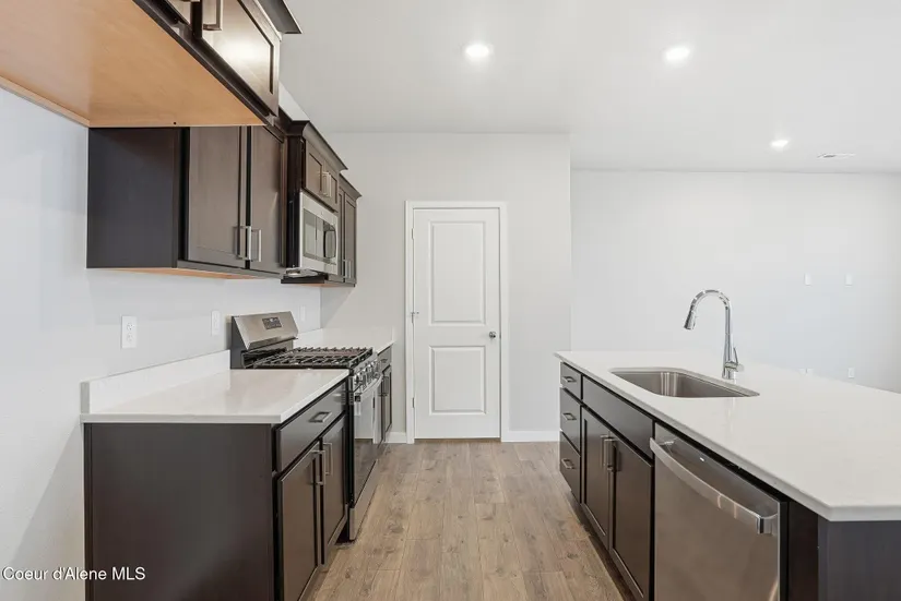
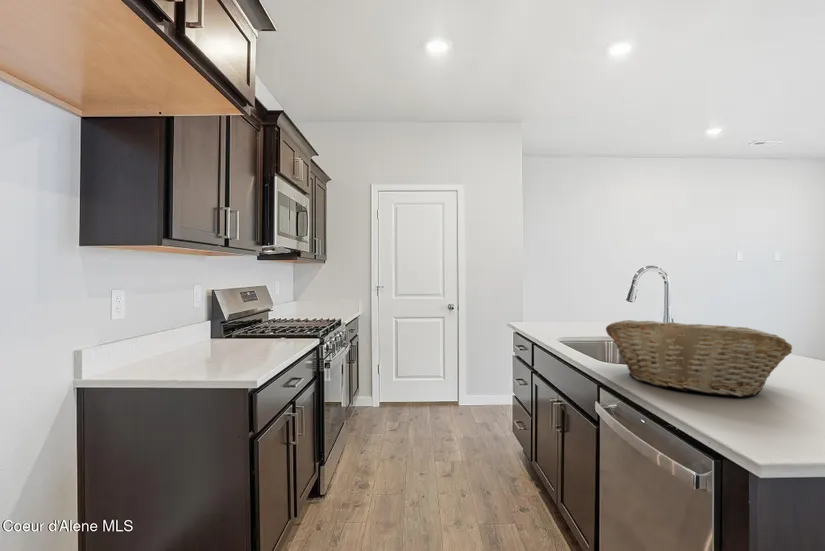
+ fruit basket (689, 351)
